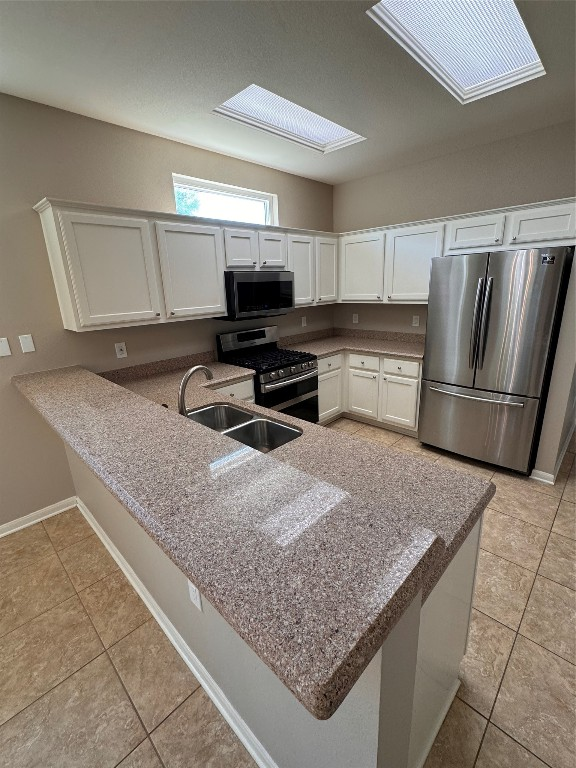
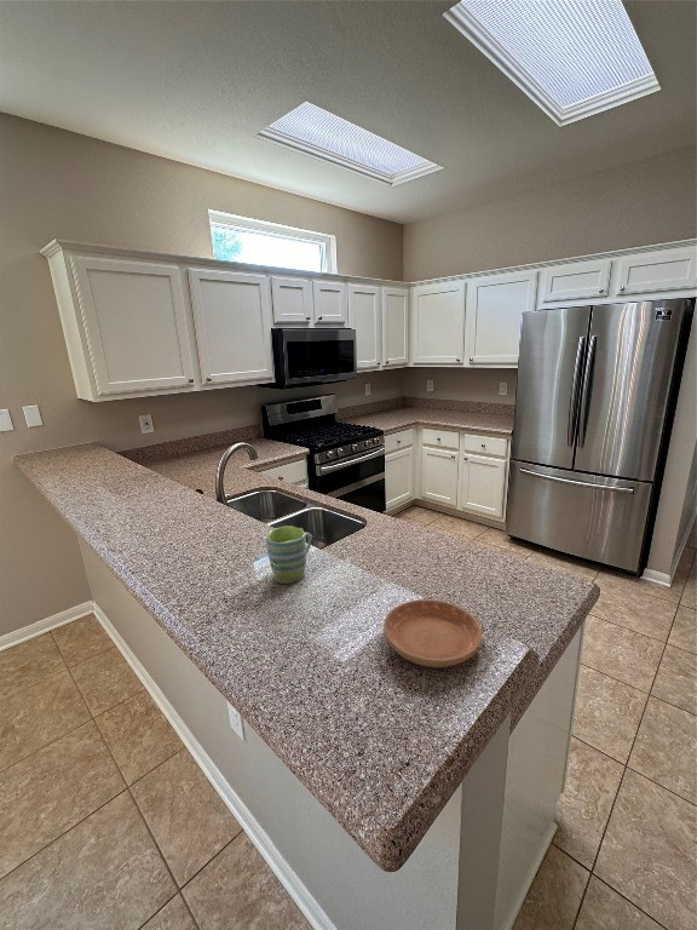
+ mug (293, 551)
+ saucer (431, 633)
